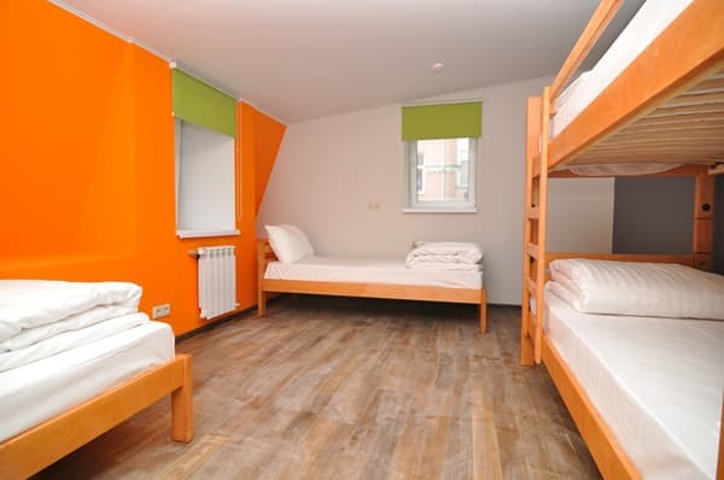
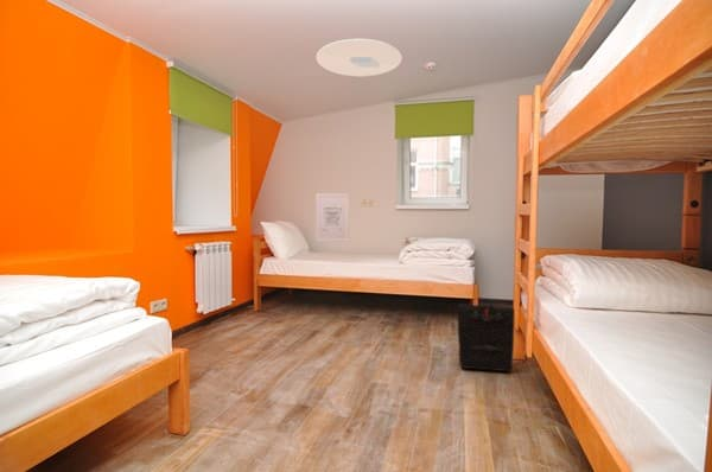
+ backpack (485, 333)
+ ceiling light (358, 55)
+ wall art (332, 217)
